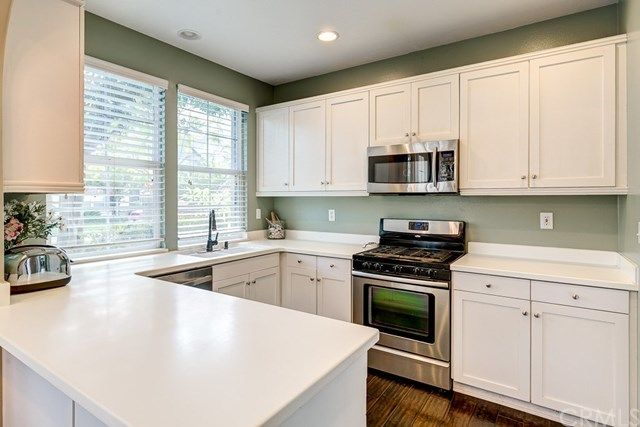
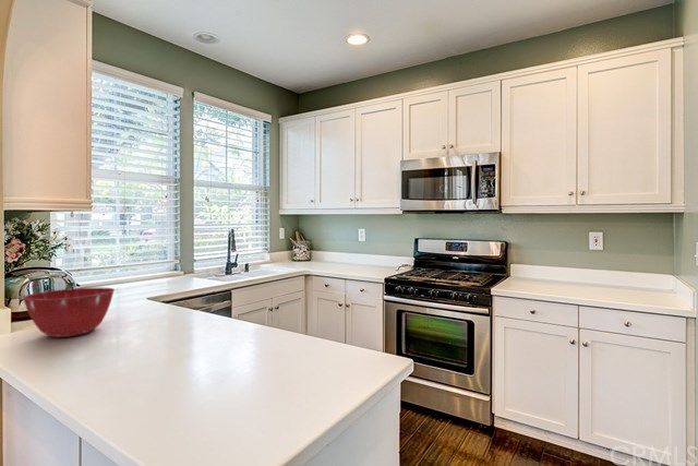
+ mixing bowl (71, 312)
